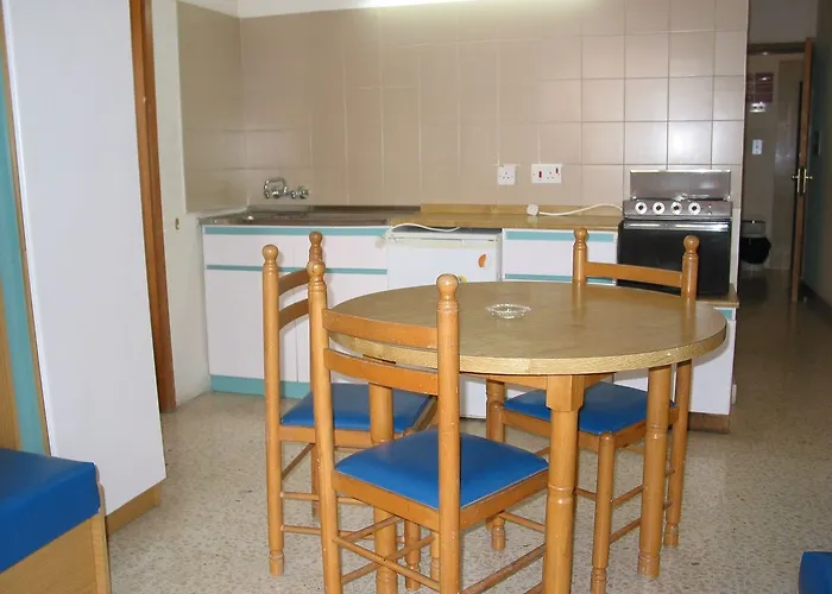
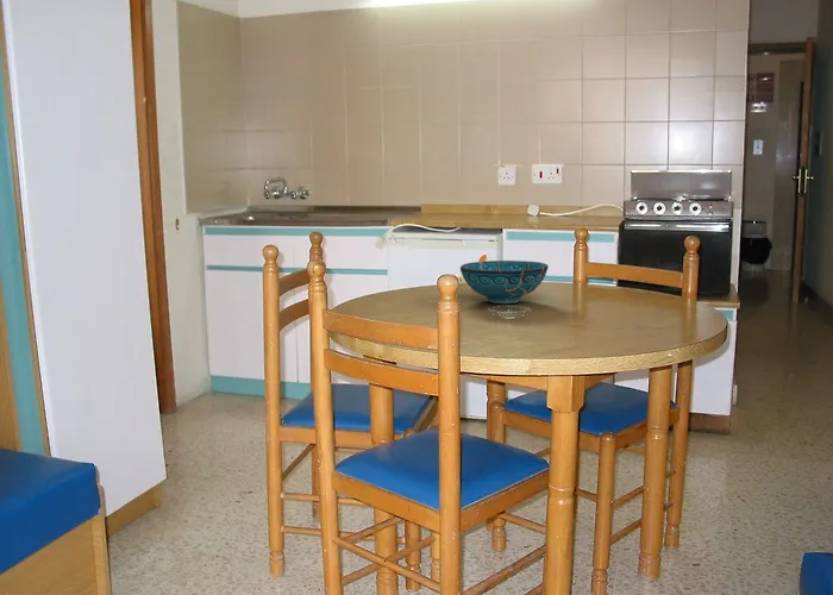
+ decorative bowl (503, 282)
